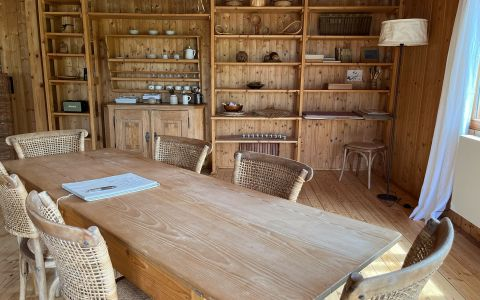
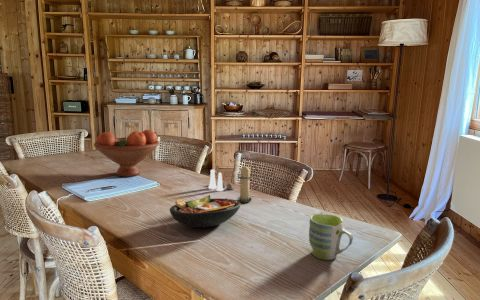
+ salt and pepper shaker set (218, 178)
+ candle (244, 182)
+ fruit bowl (127, 152)
+ mug (330, 238)
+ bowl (206, 213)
